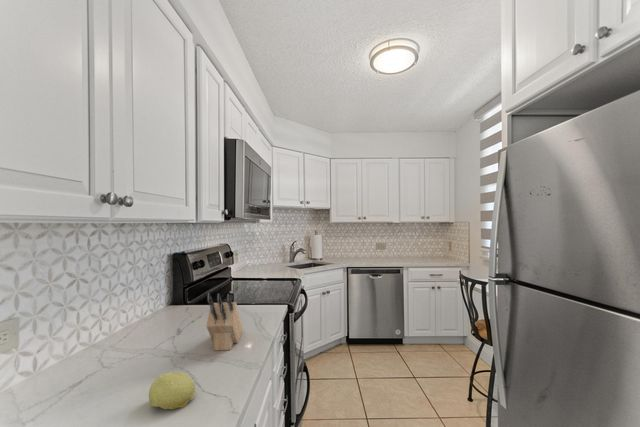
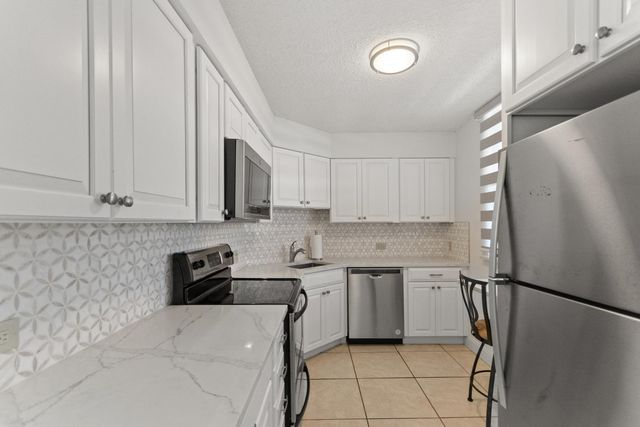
- knife block (225, 314)
- fruit (172, 387)
